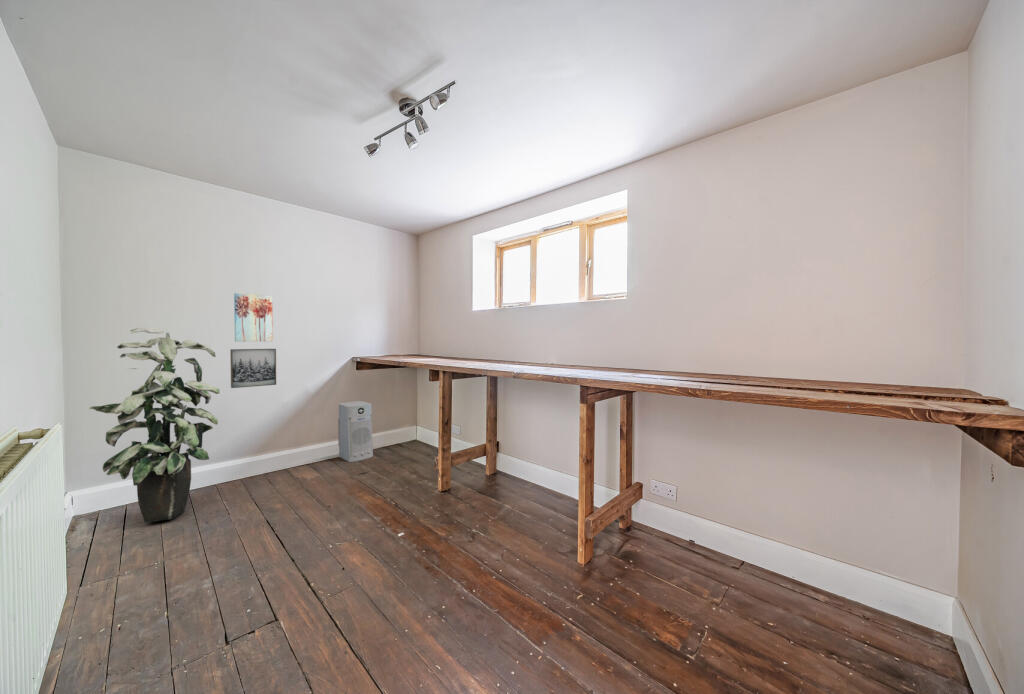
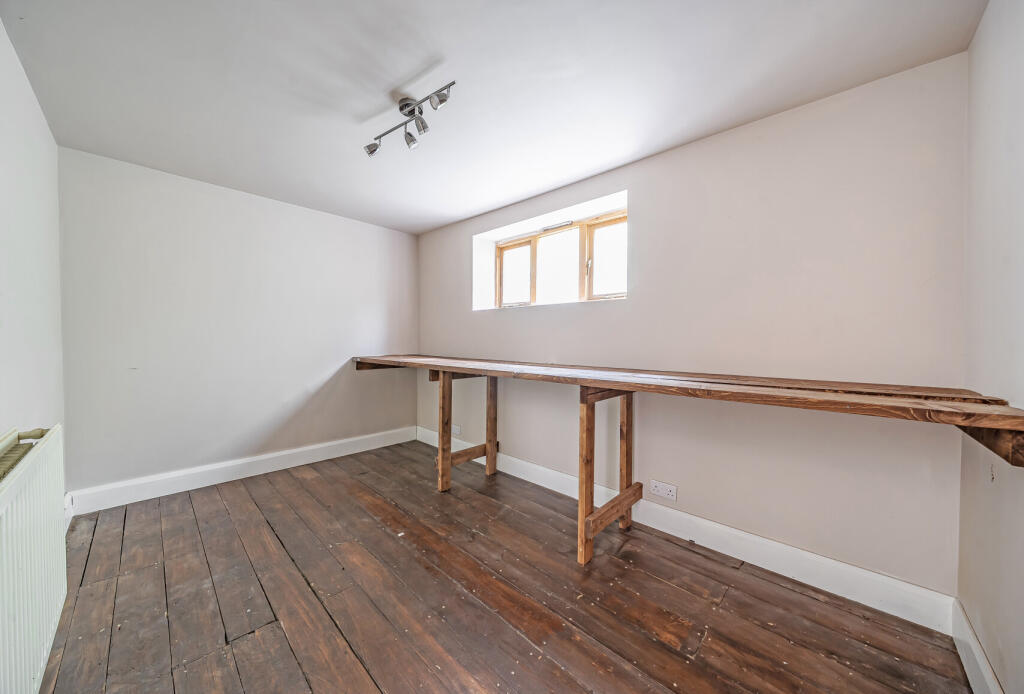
- air purifier (355, 430)
- wall art (254, 367)
- wall art (254, 318)
- indoor plant (160, 422)
